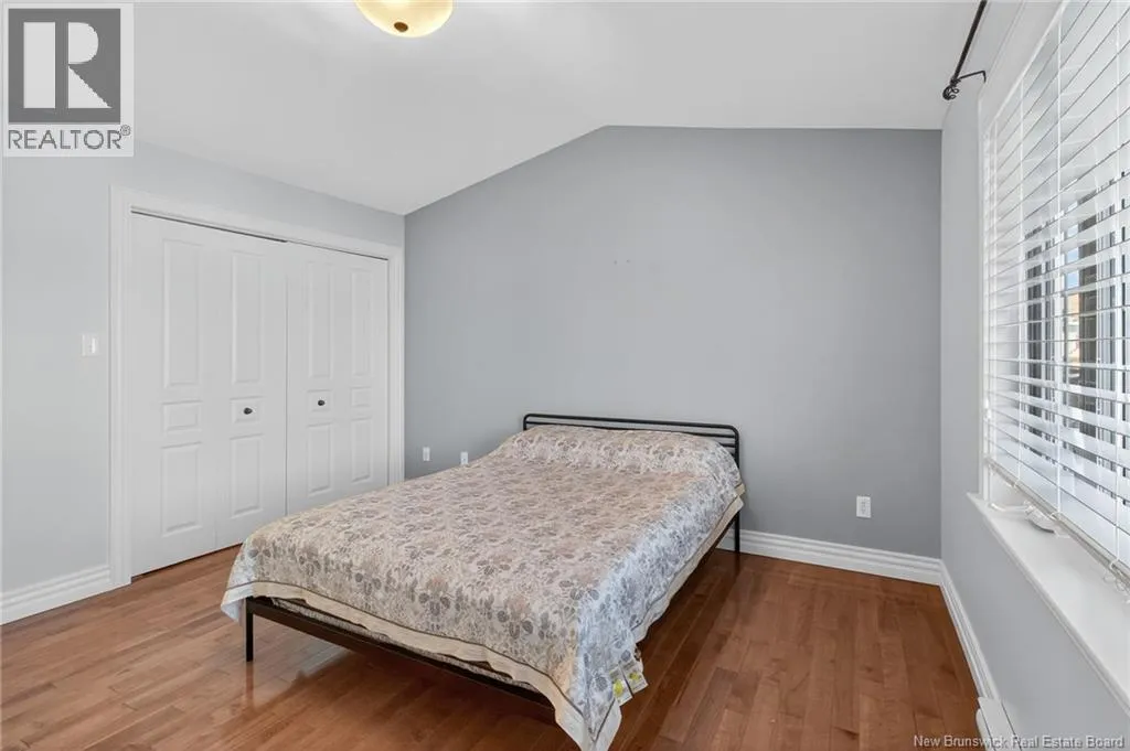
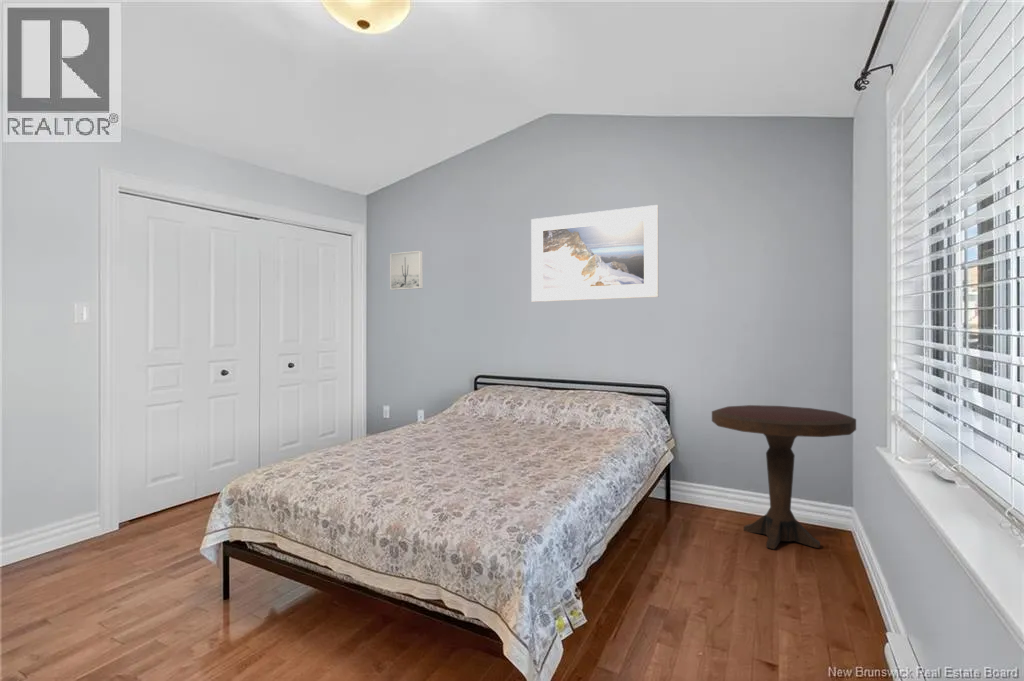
+ wall art (406, 270)
+ pedestal table (780, 475)
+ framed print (591, 256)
